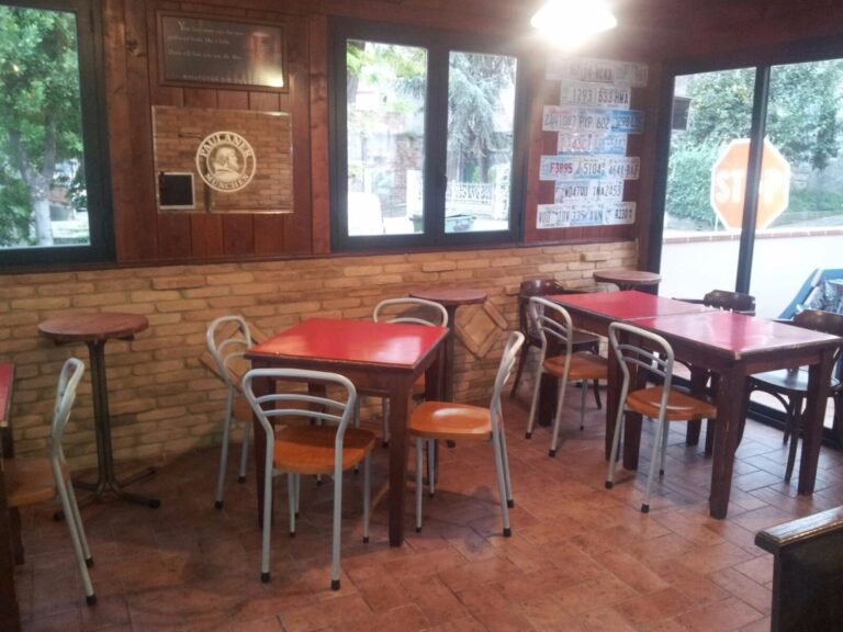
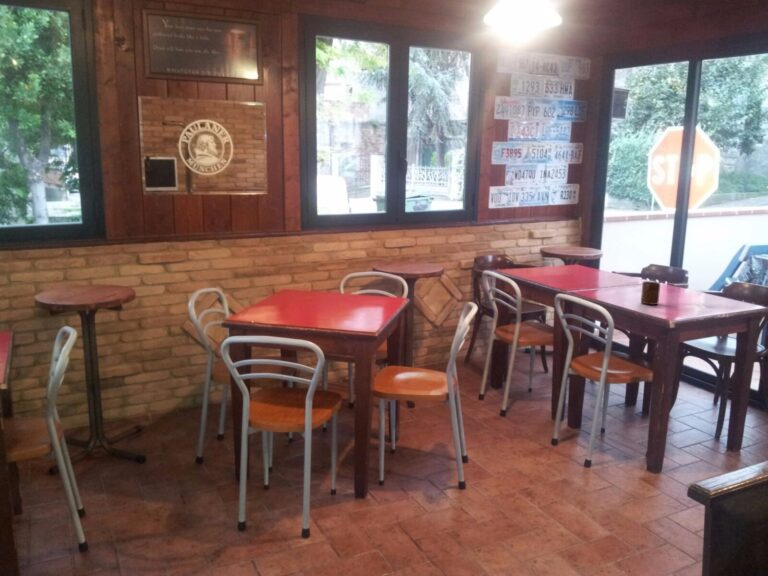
+ cup (650, 293)
